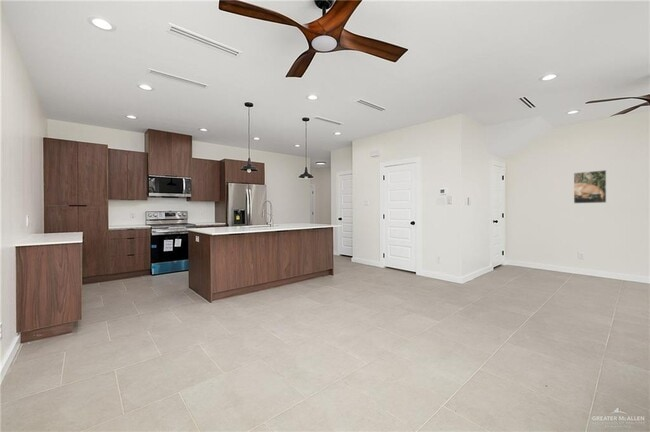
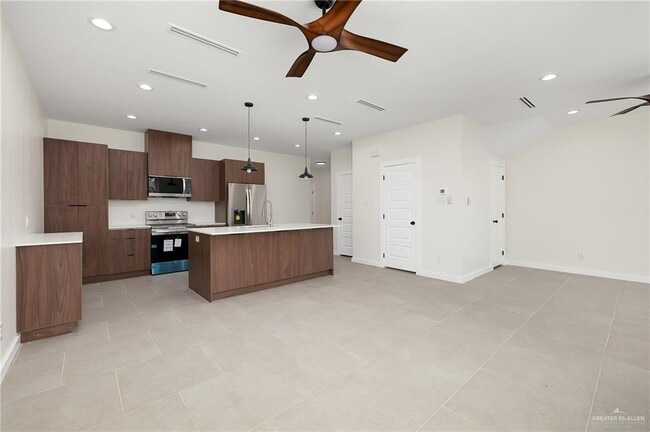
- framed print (589, 187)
